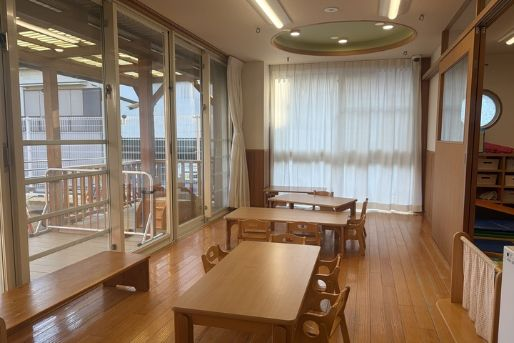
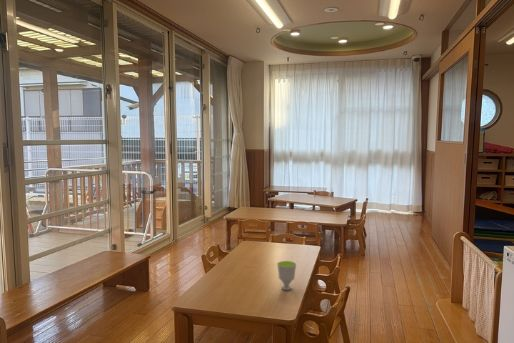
+ cup (286, 276)
